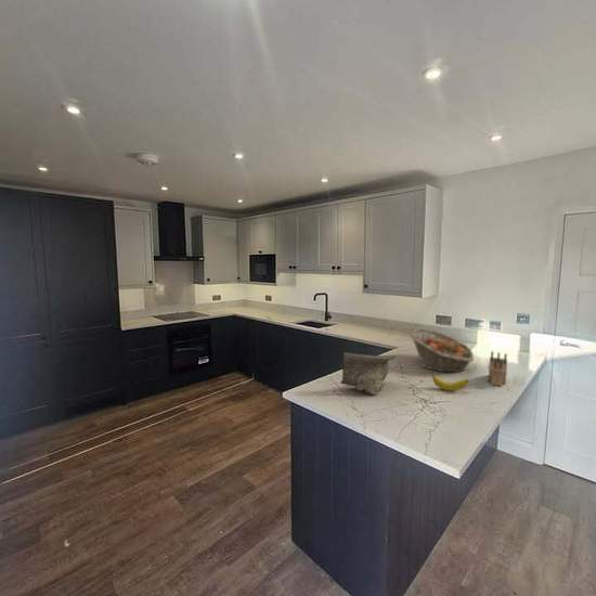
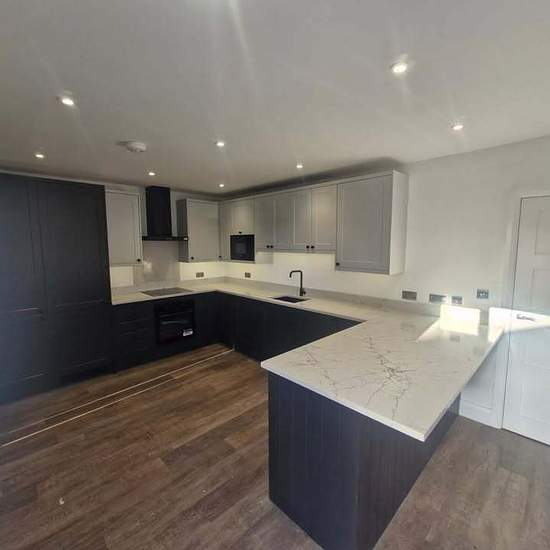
- fruit basket (441, 349)
- banana (448, 383)
- decorative bowl (371, 370)
- knife block (497, 365)
